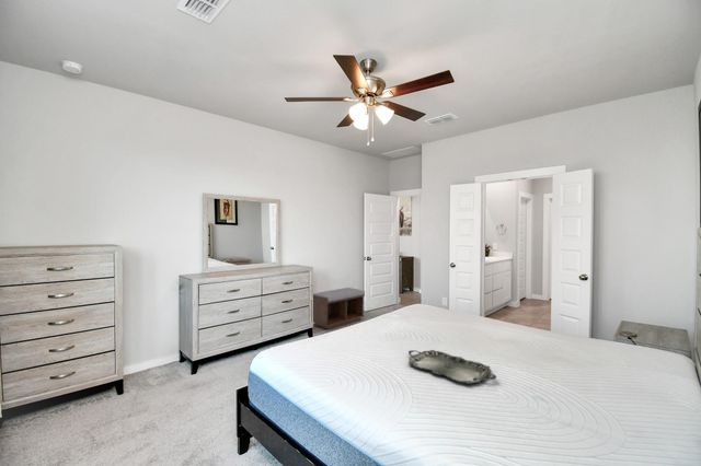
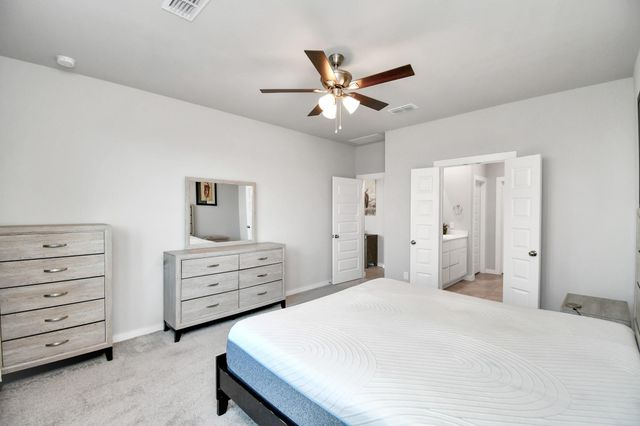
- serving tray (448, 364)
- bench (338, 306)
